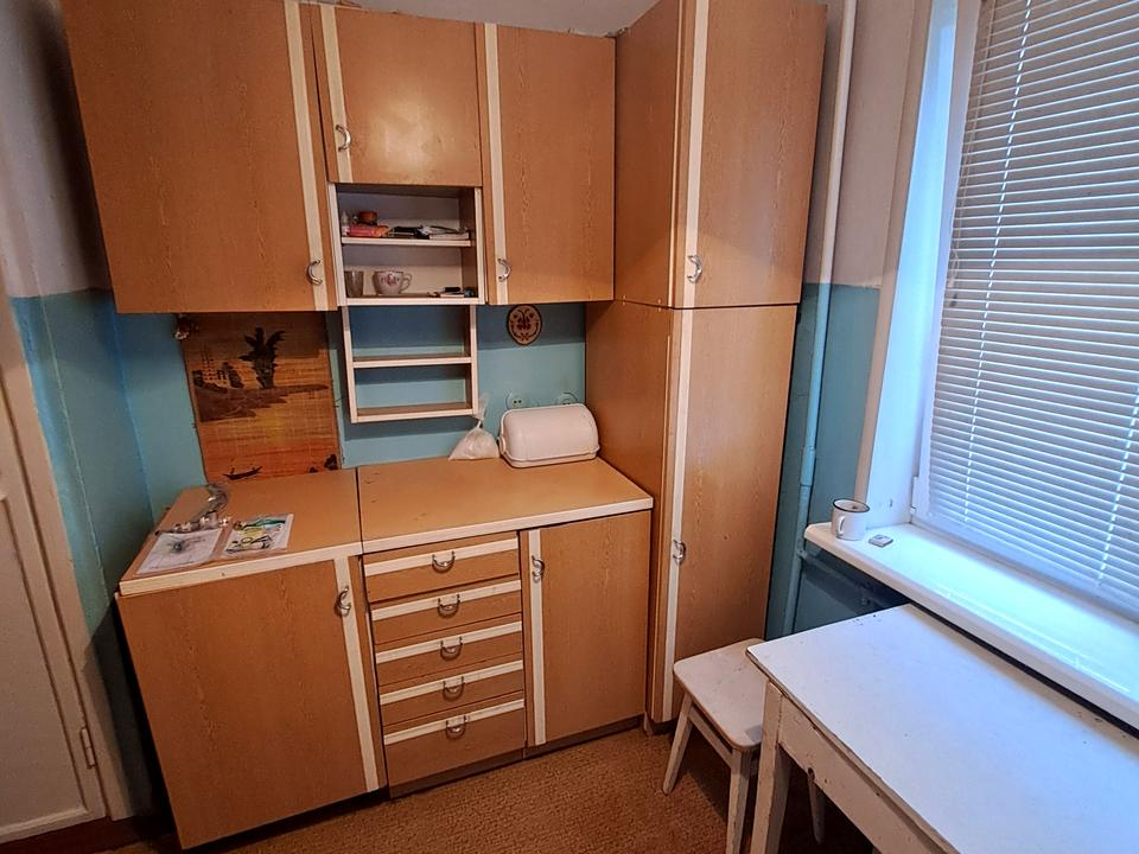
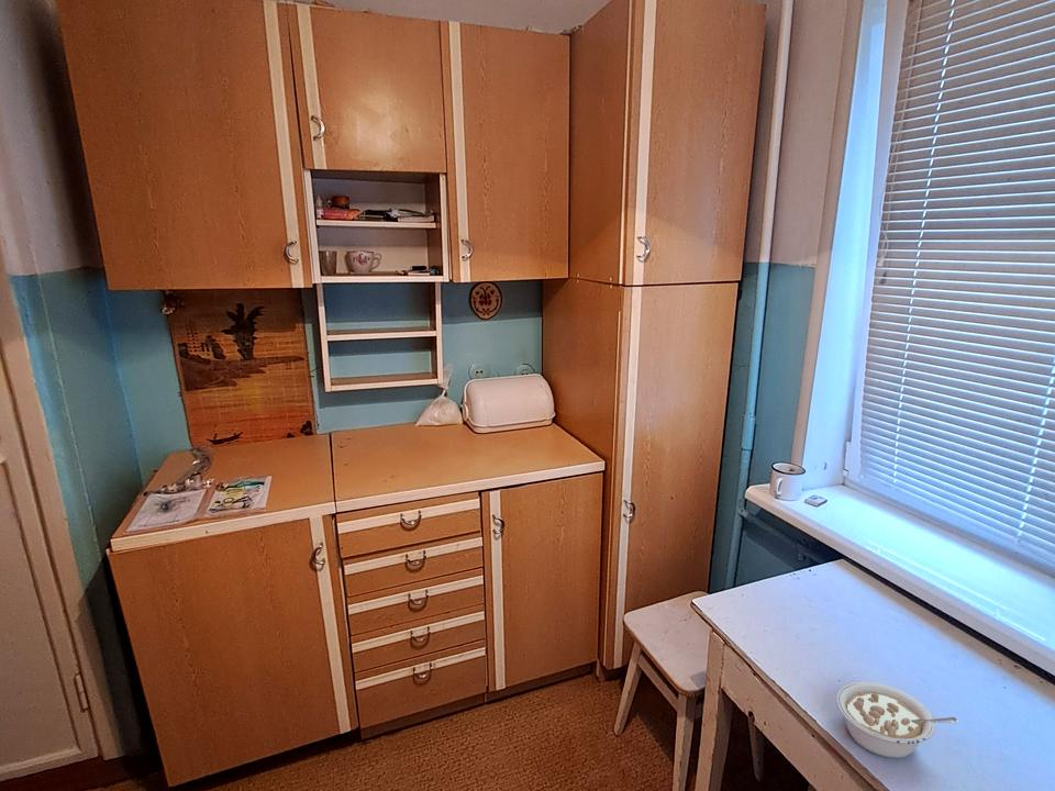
+ legume (885, 720)
